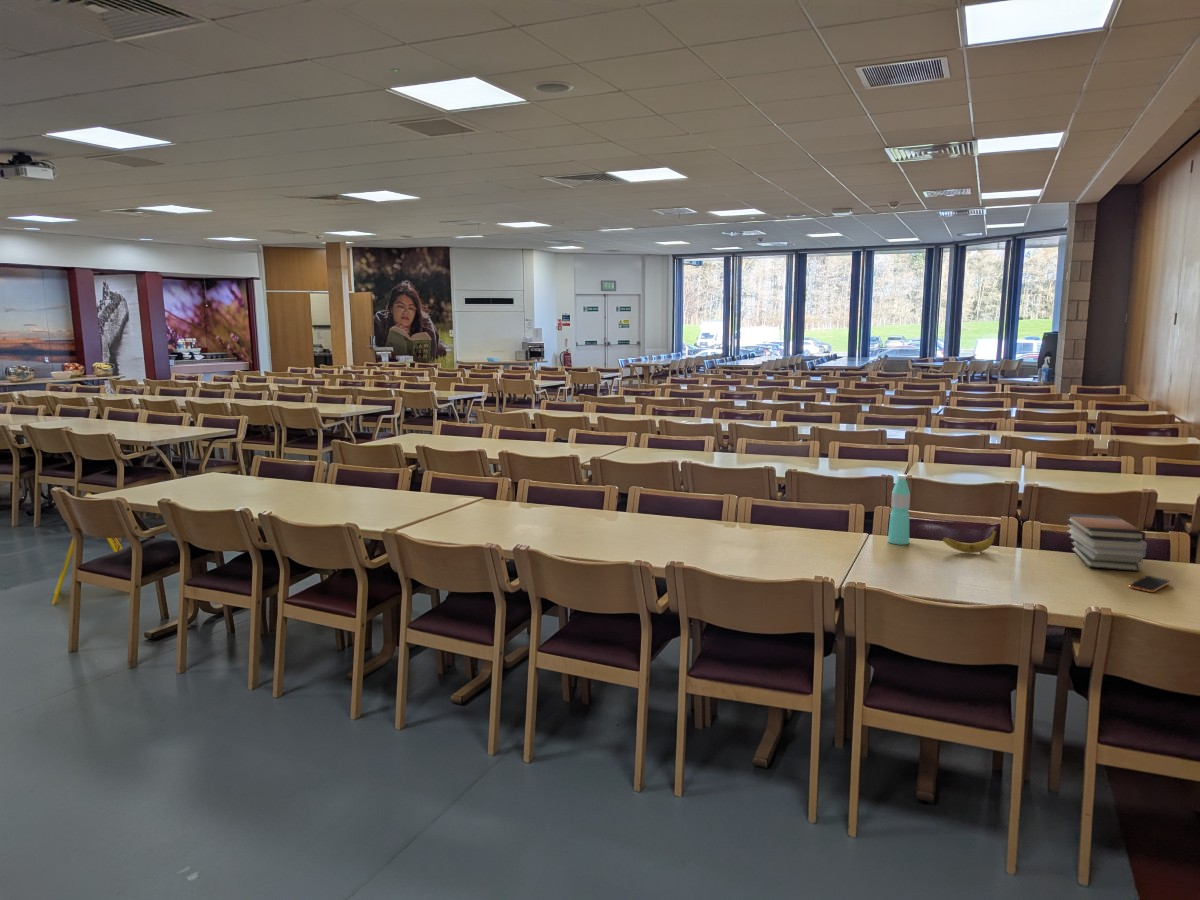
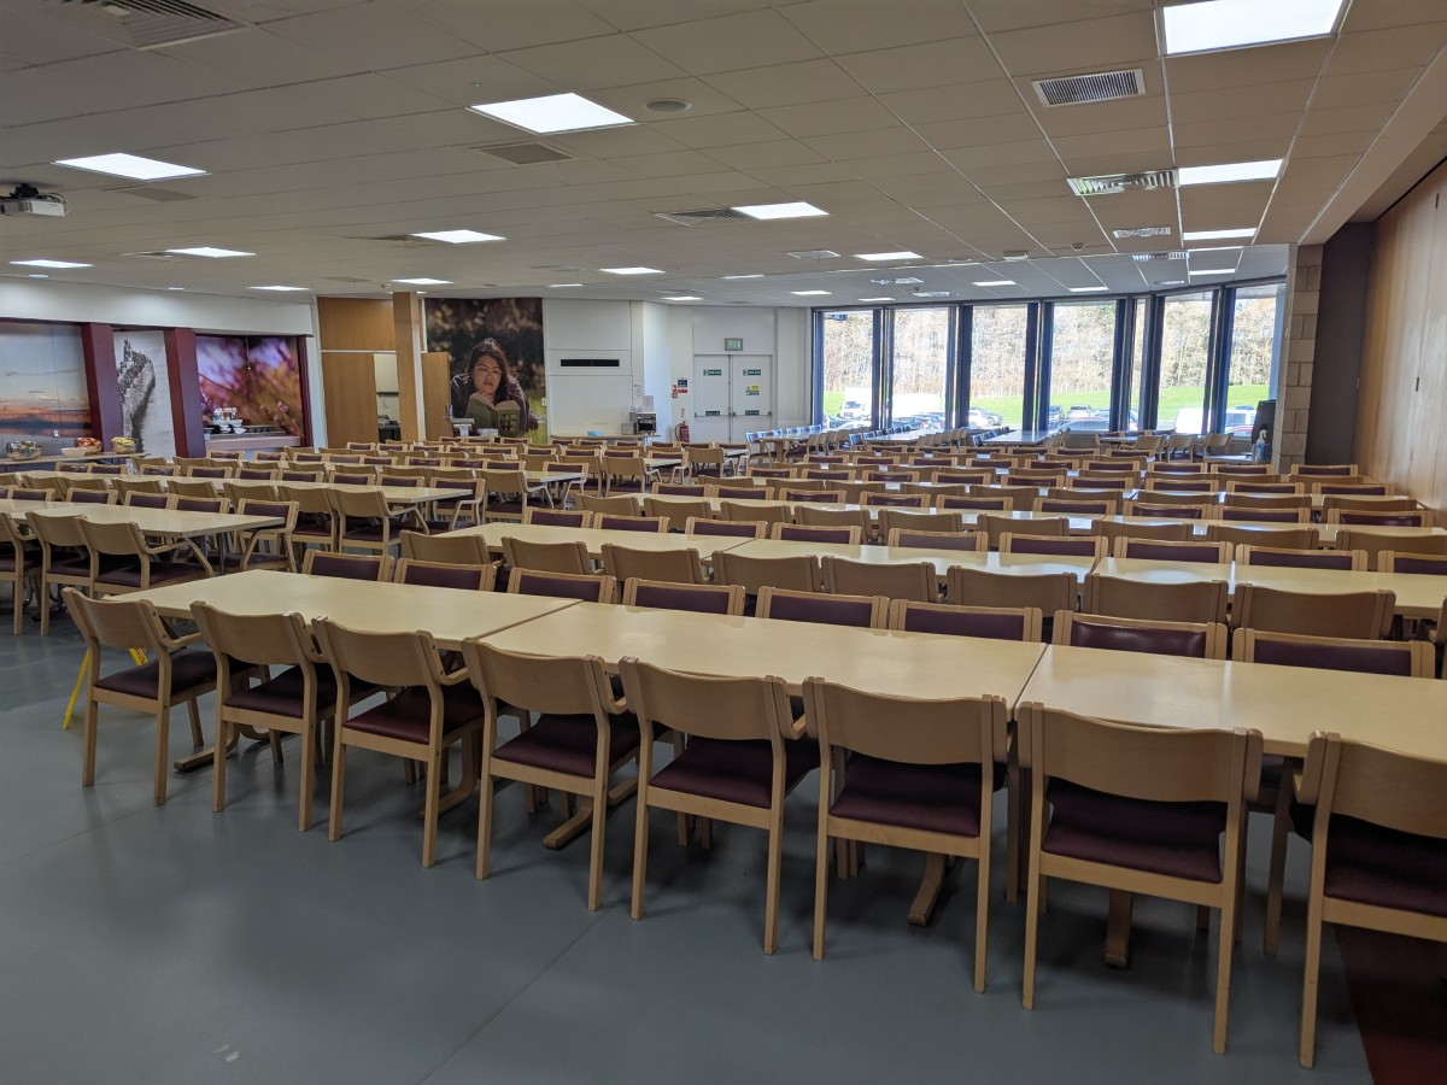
- smartphone (1149, 583)
- banana (968, 543)
- water bottle (900, 508)
- book stack (1104, 541)
